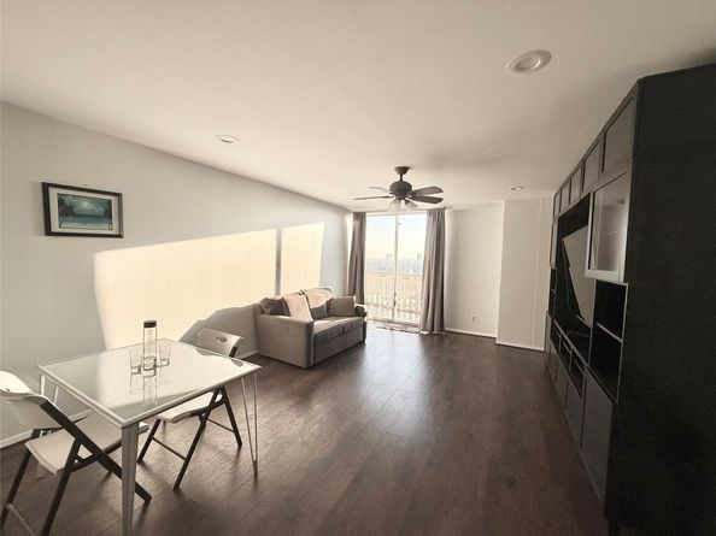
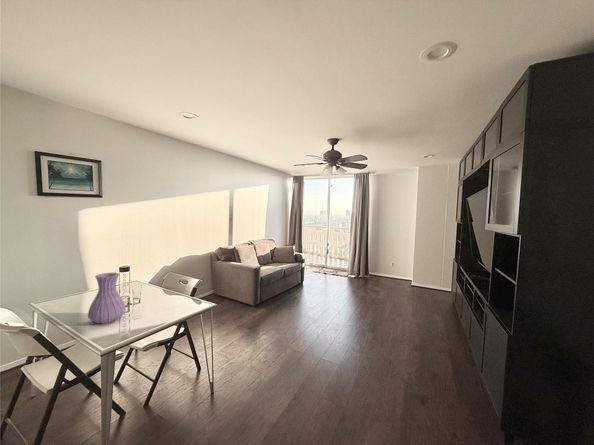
+ vase (107, 297)
